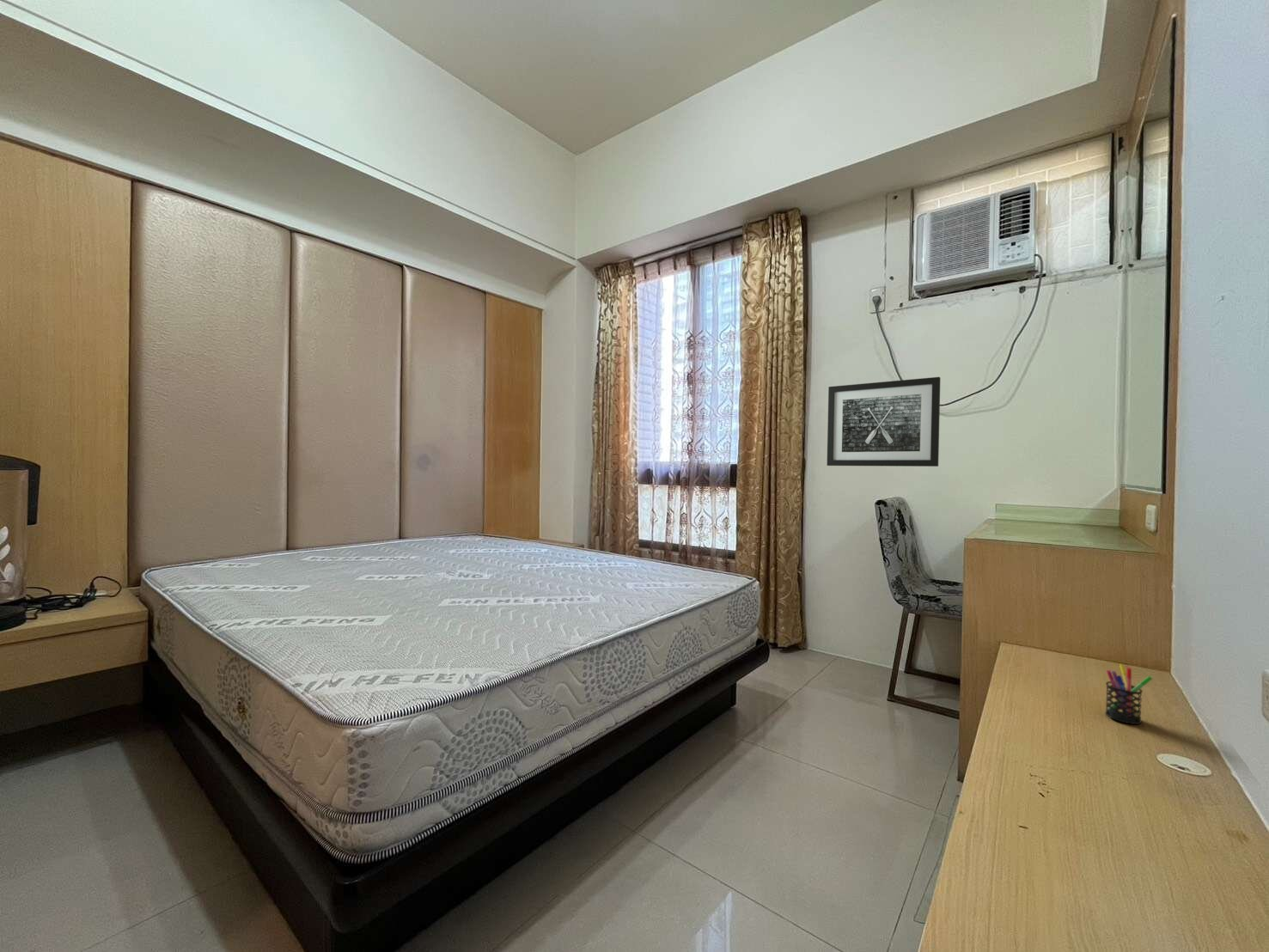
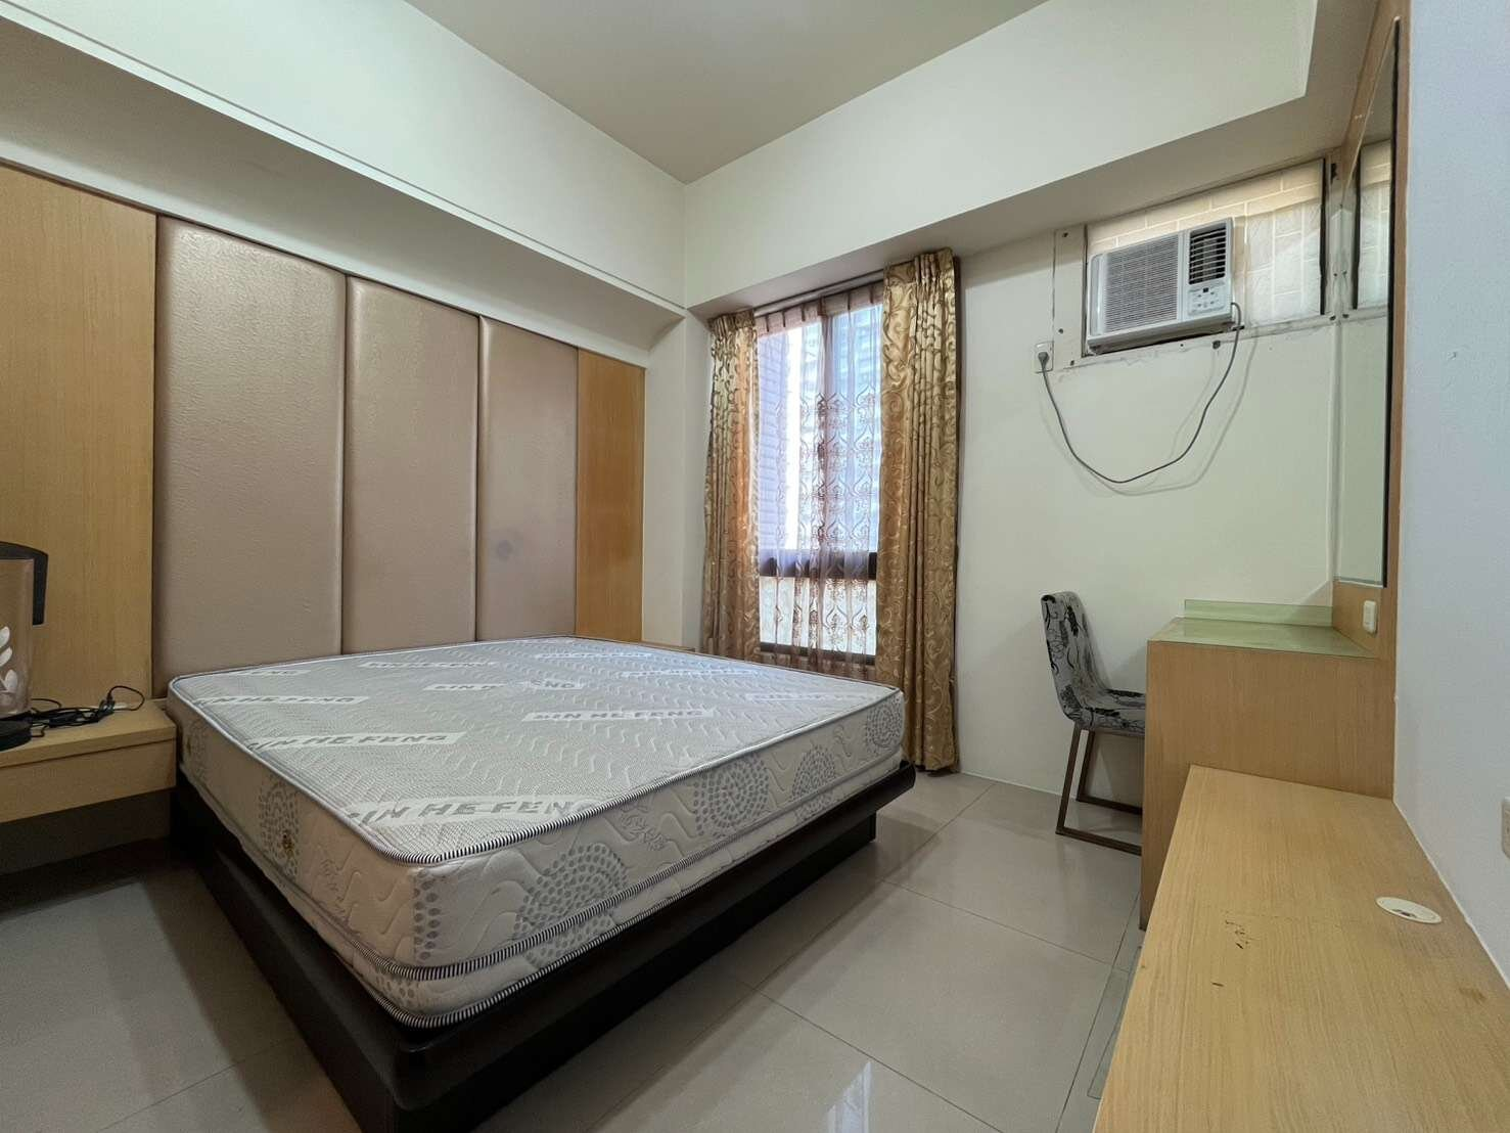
- pen holder (1128, 692)
- wall art (880, 424)
